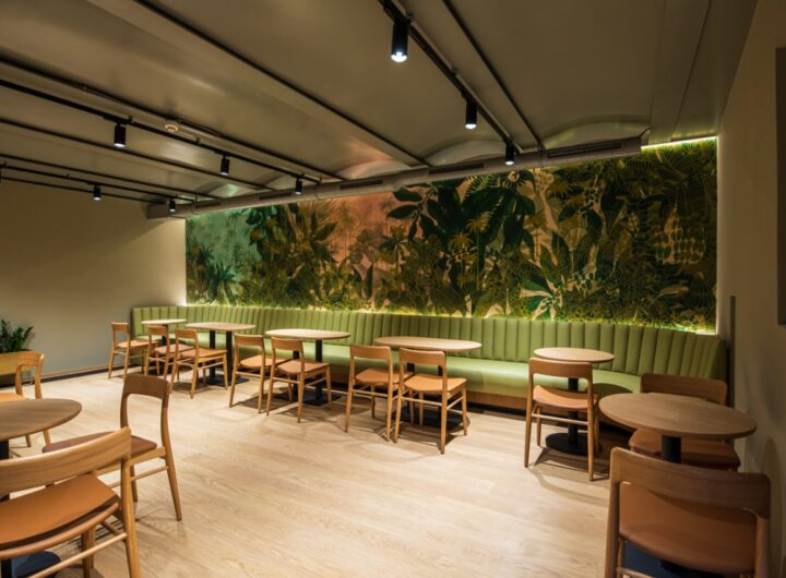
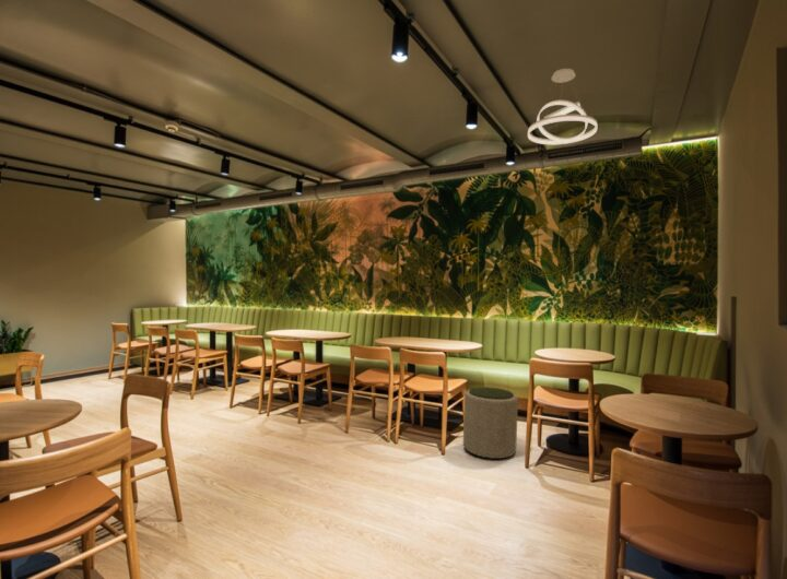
+ pendant light (562, 105)
+ ottoman (490, 421)
